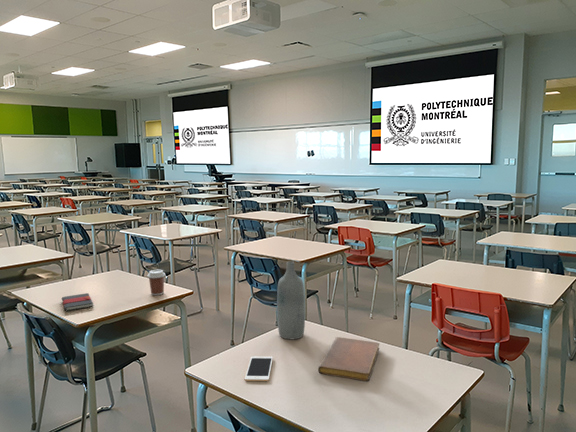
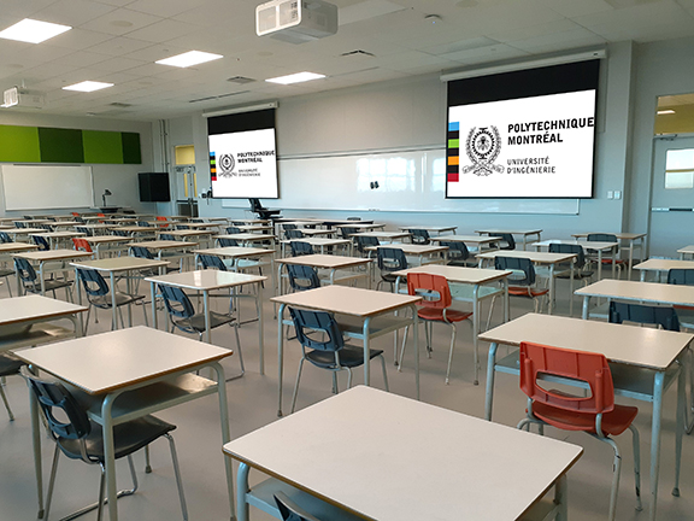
- book (77, 301)
- bottle (290, 298)
- cell phone (259, 368)
- coffee cup (156, 282)
- notebook (350, 356)
